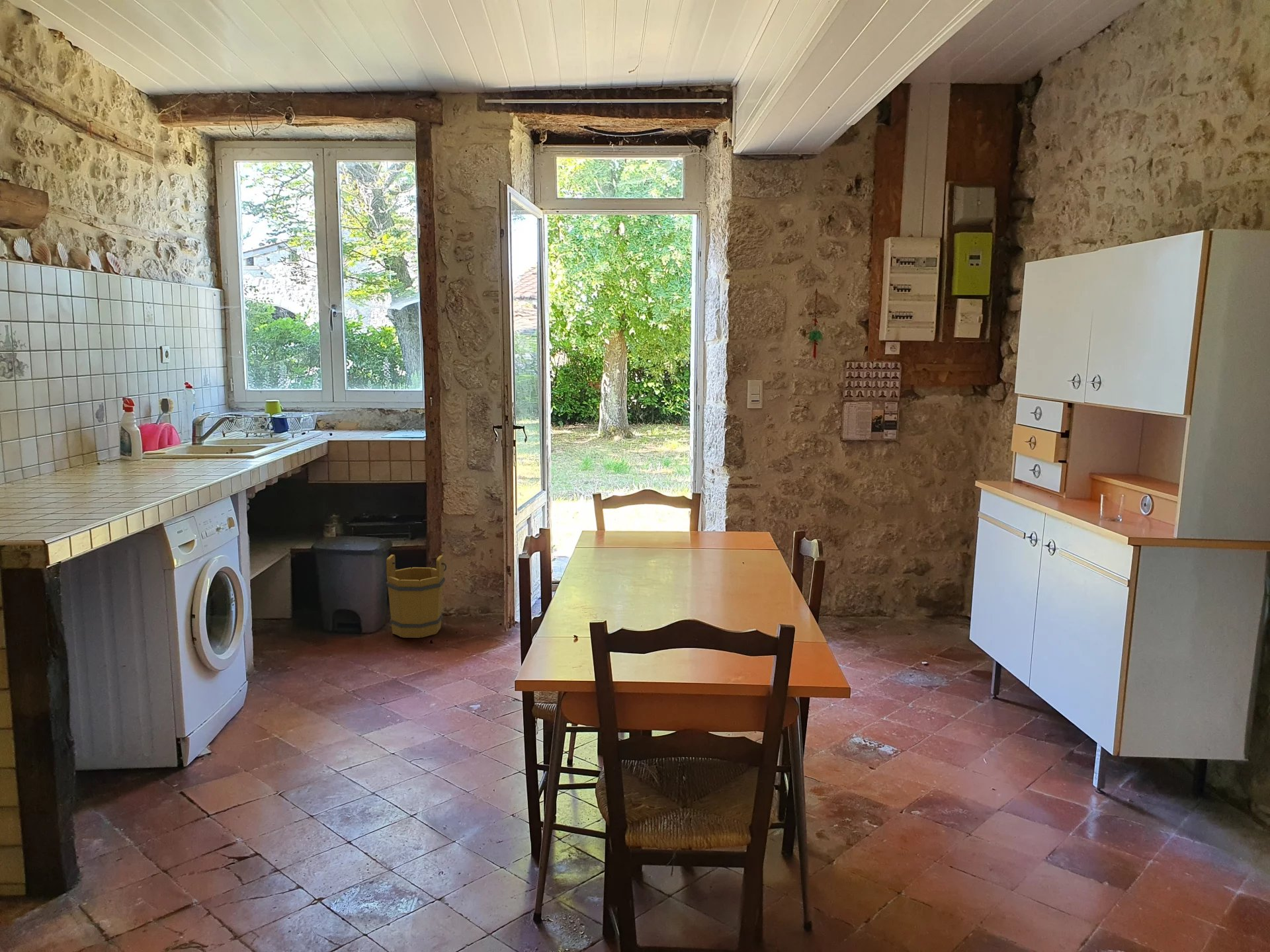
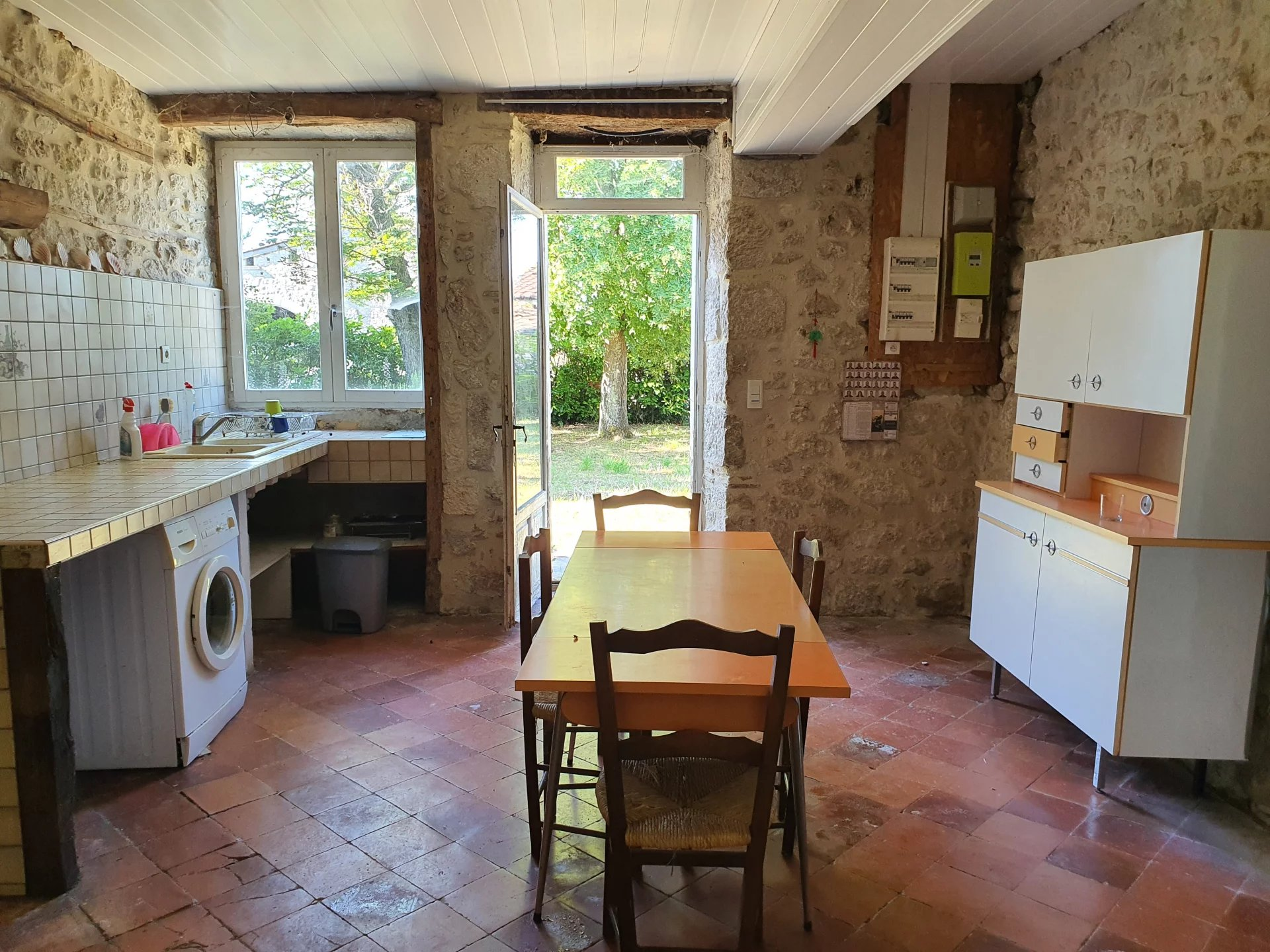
- bucket (417, 592)
